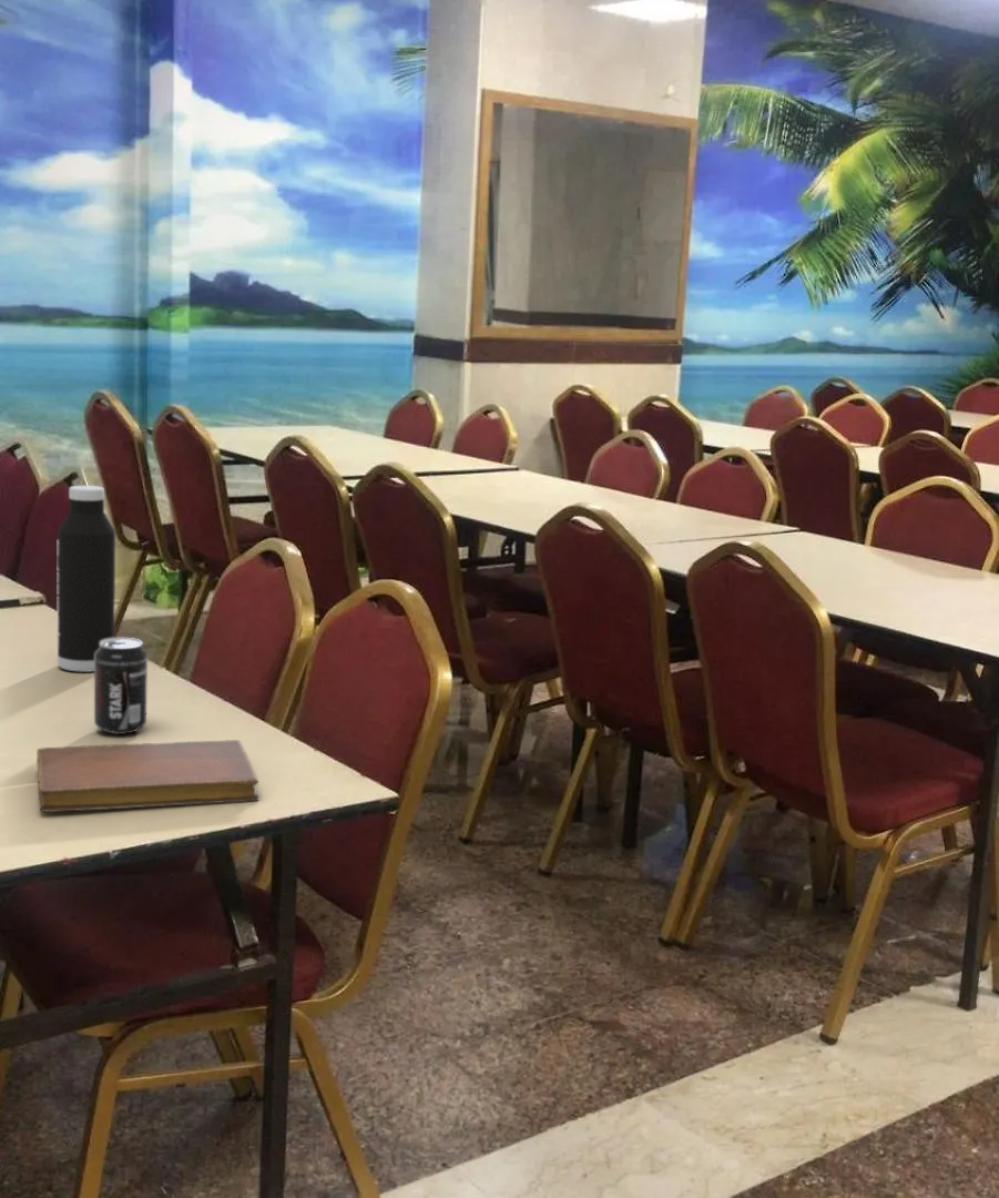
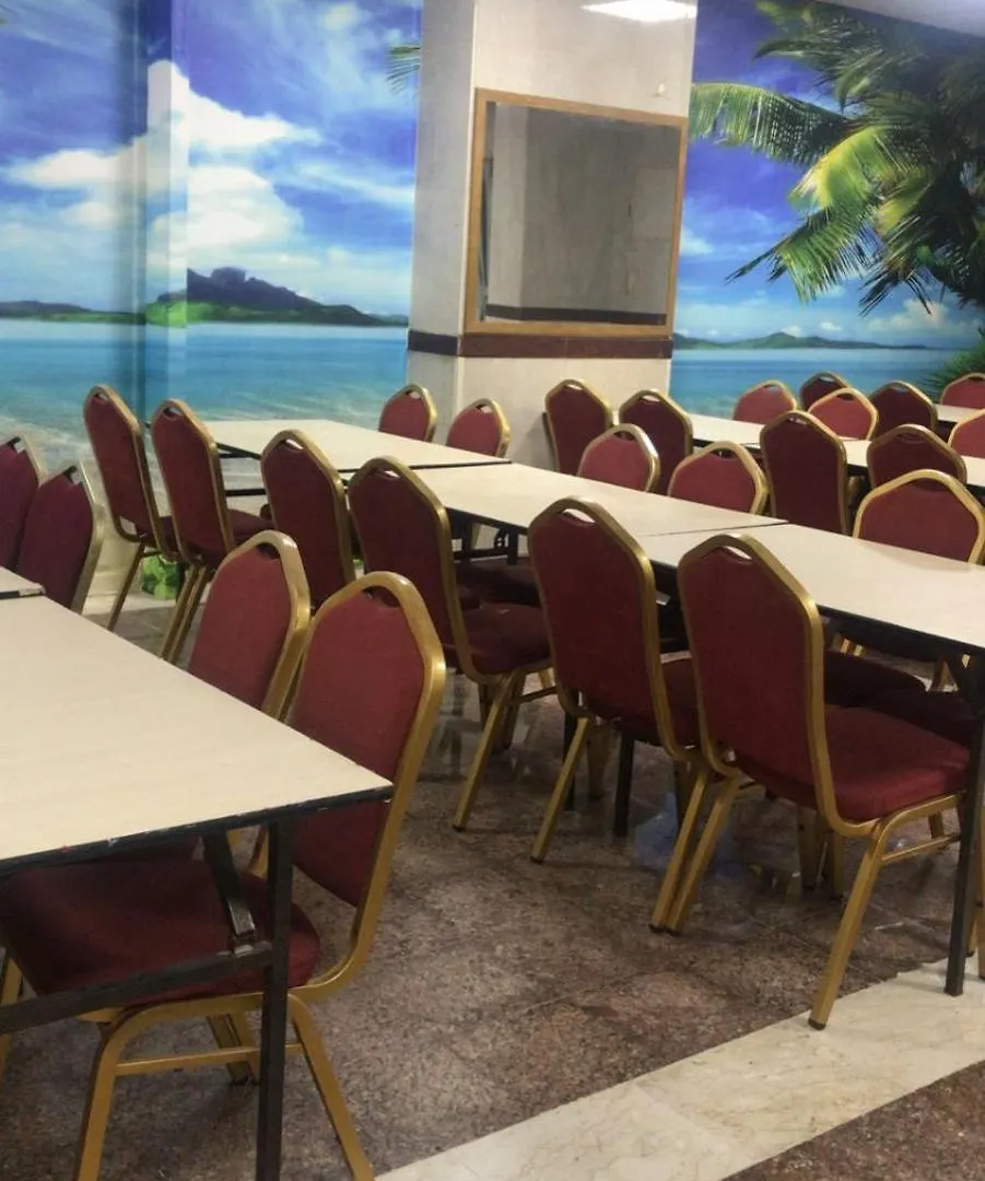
- notebook (145, 772)
- water bottle (85, 577)
- beverage can (120, 686)
